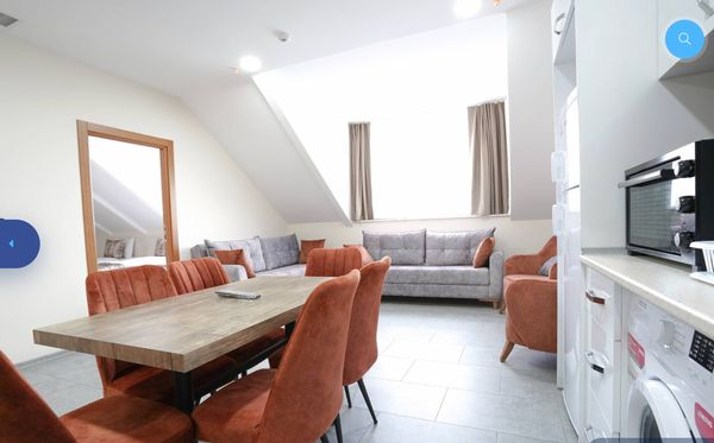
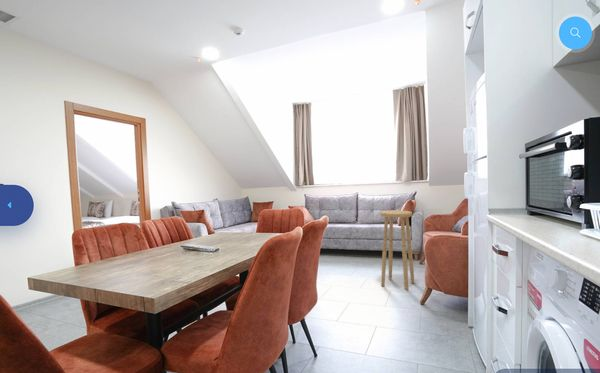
+ stool (392, 248)
